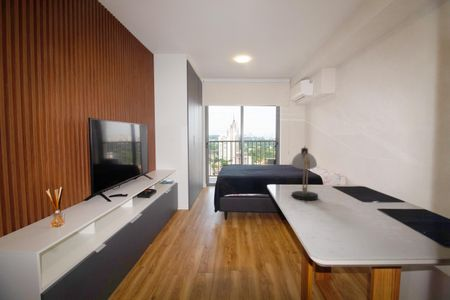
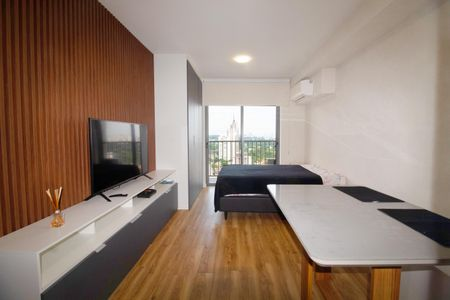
- desk lamp (304, 171)
